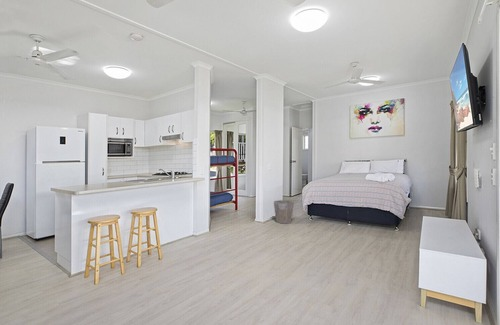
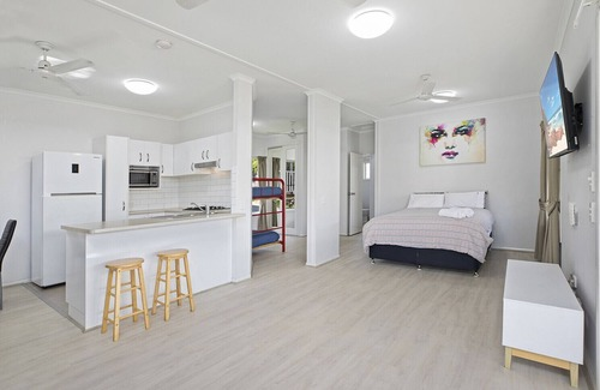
- waste bin (283, 211)
